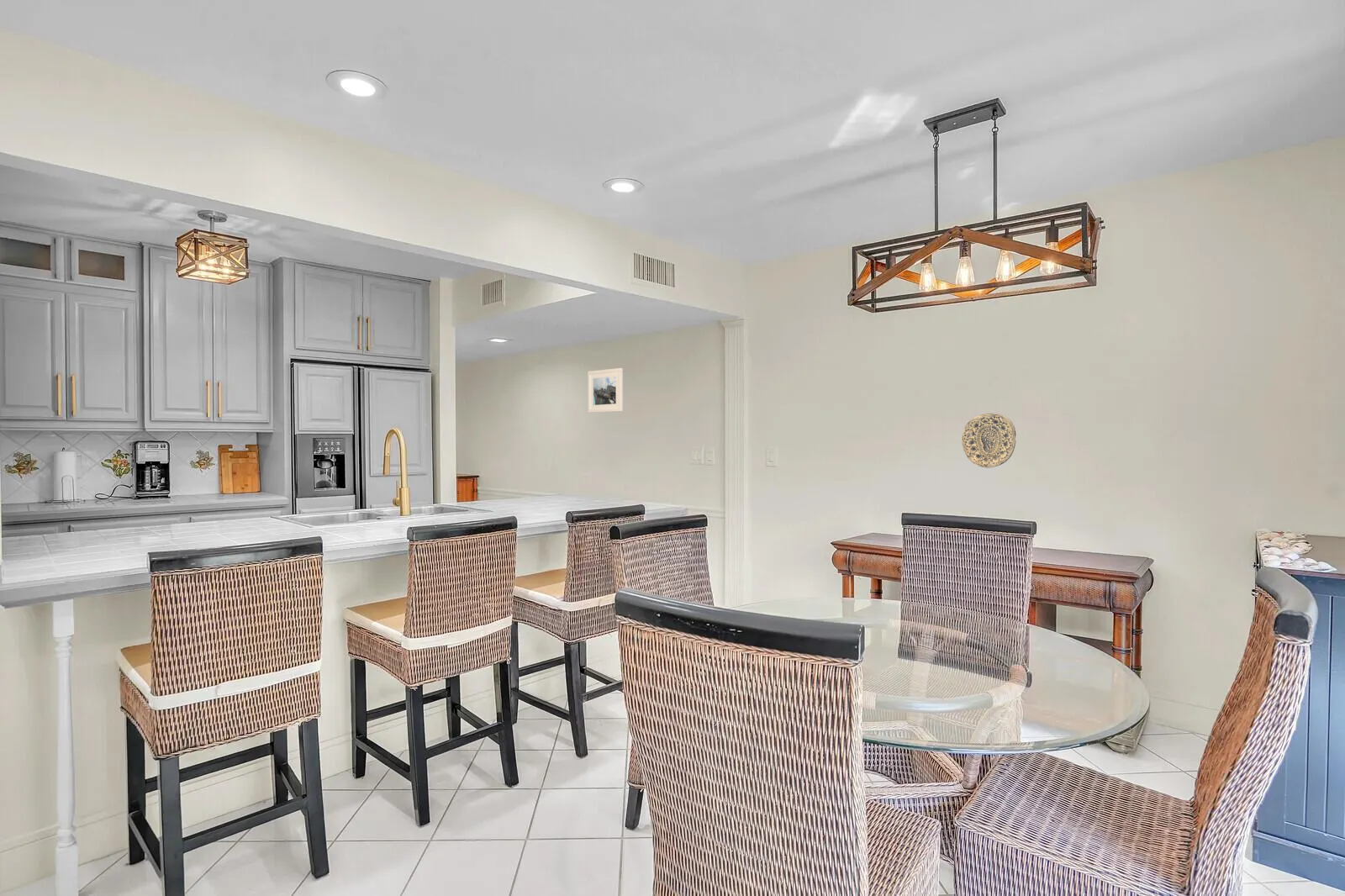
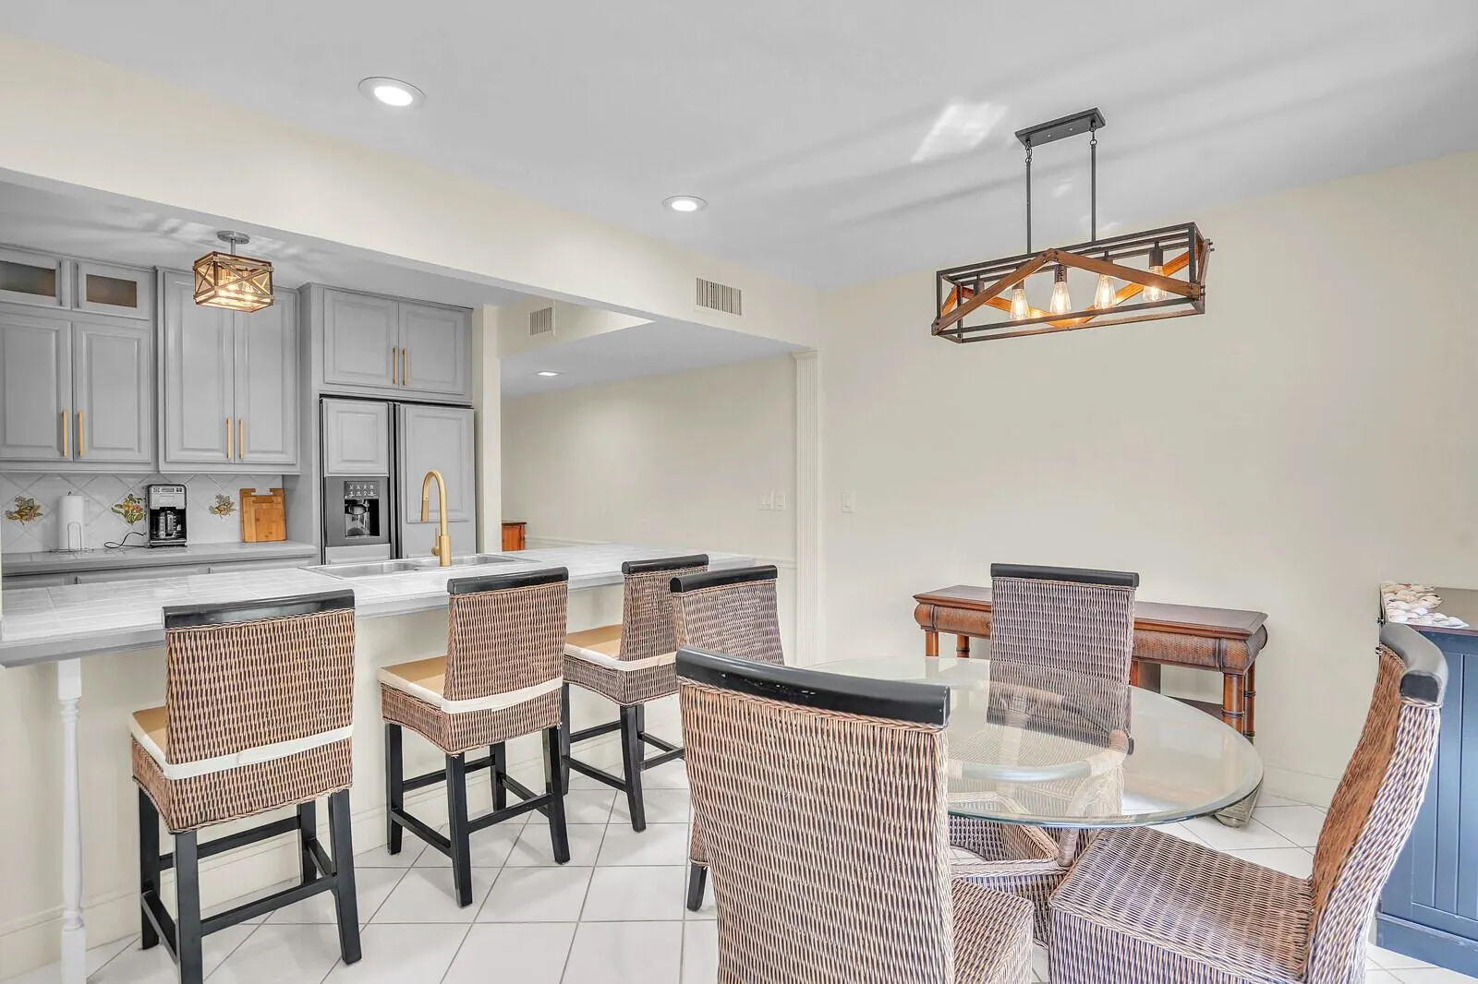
- decorative plate (988, 440)
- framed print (604, 391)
